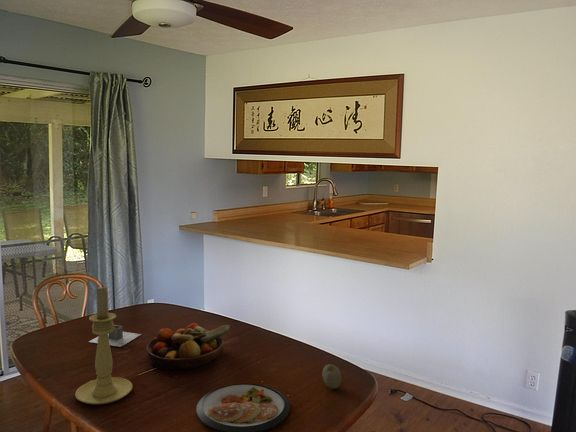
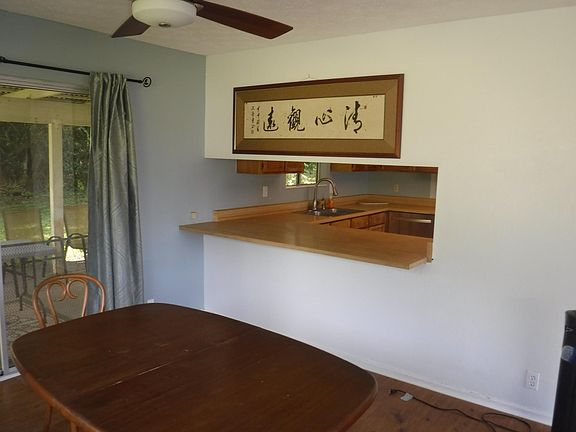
- fruit (331, 376)
- fruit bowl (186, 340)
- candle holder (103, 339)
- napkin holder (115, 330)
- dish (243, 403)
